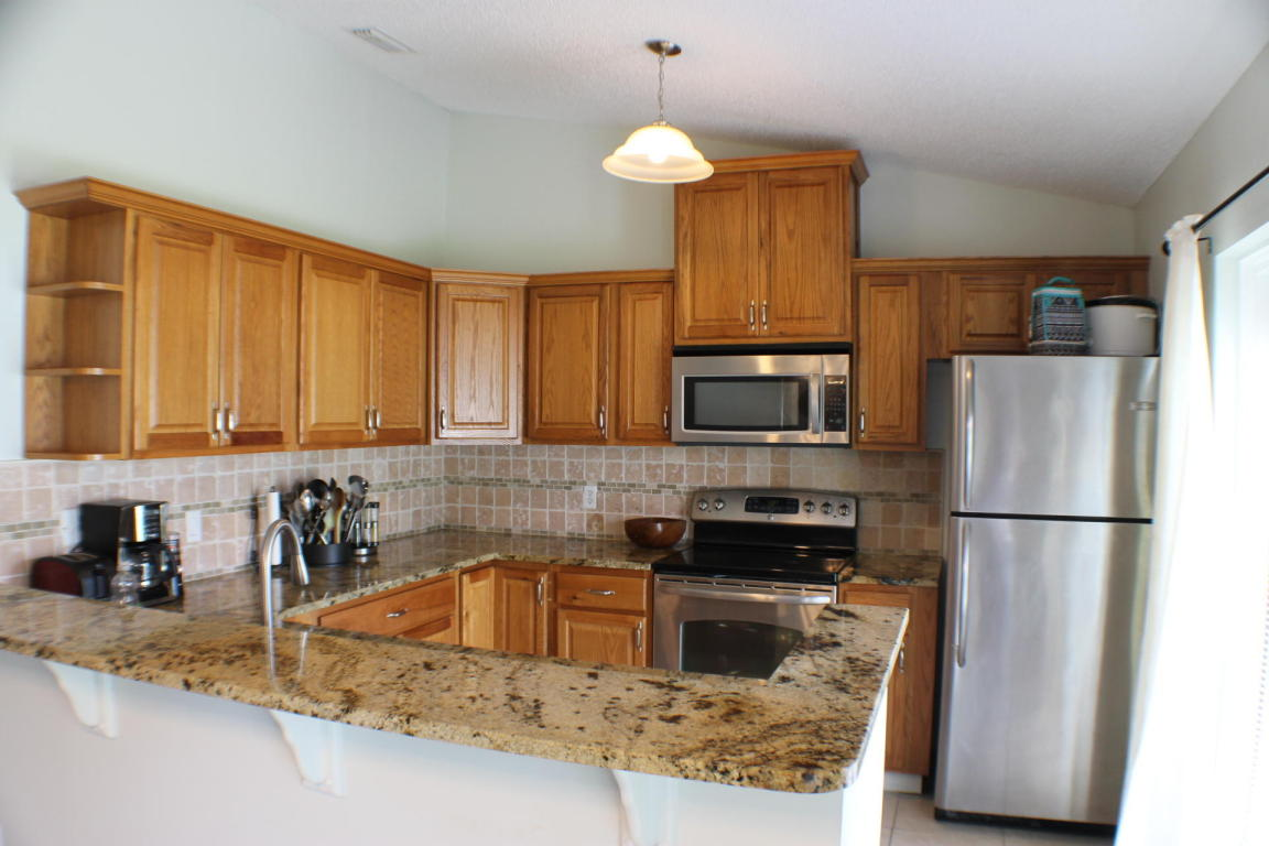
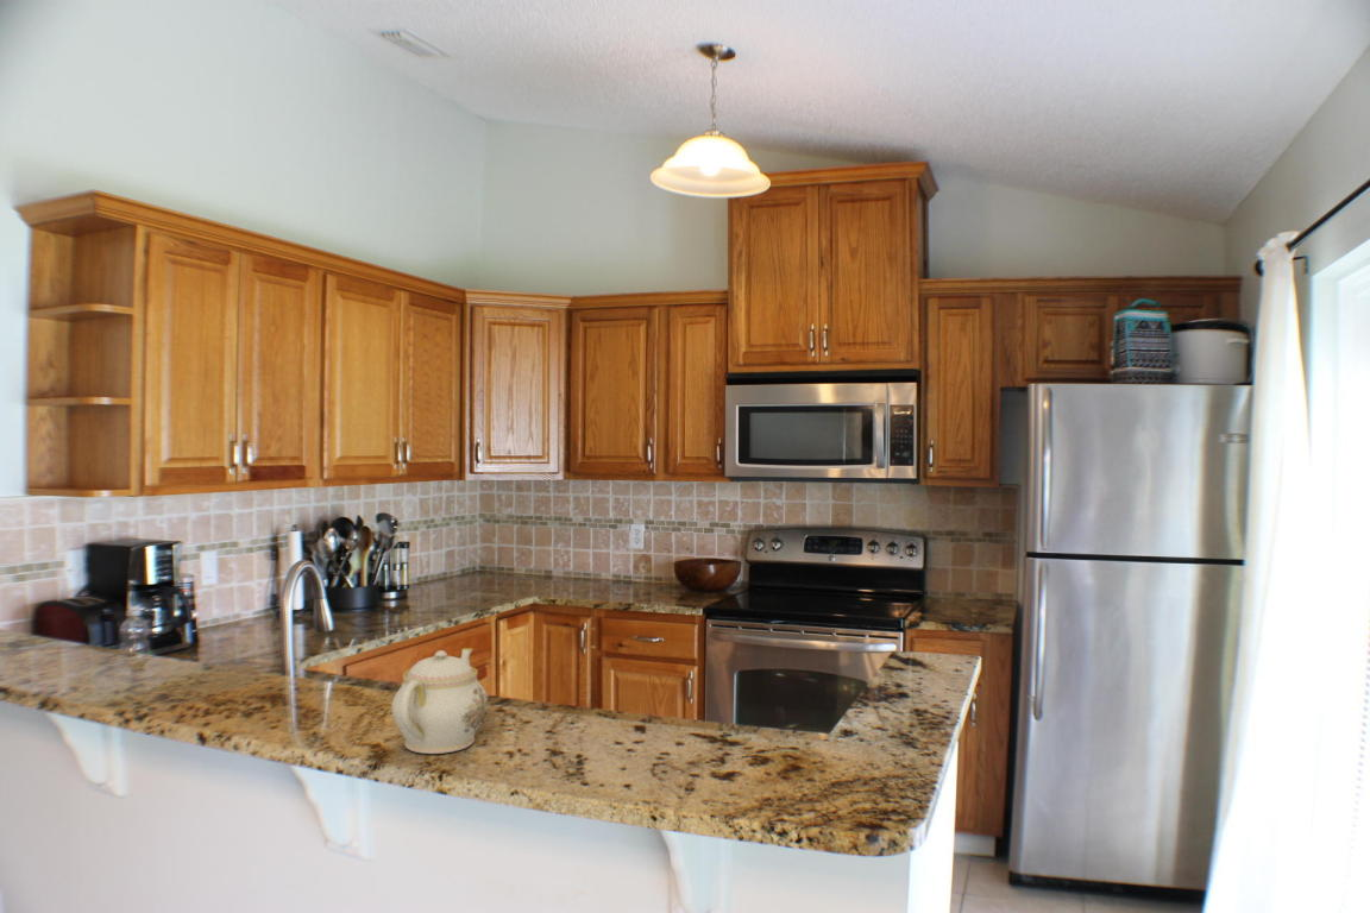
+ teapot (438, 698)
